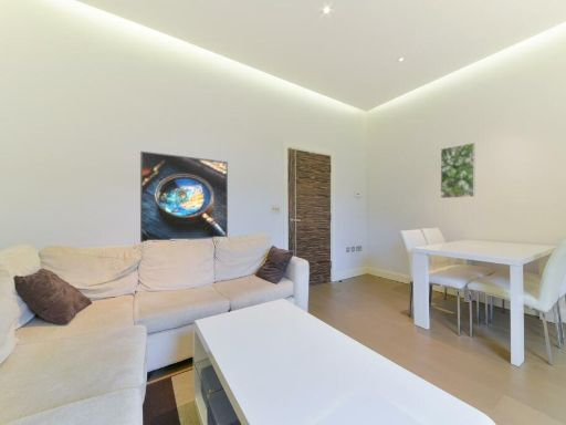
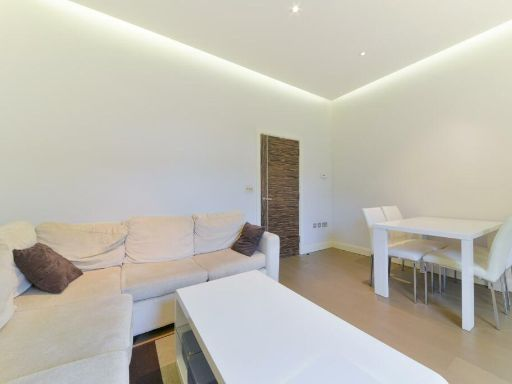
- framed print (188, 198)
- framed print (457, 172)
